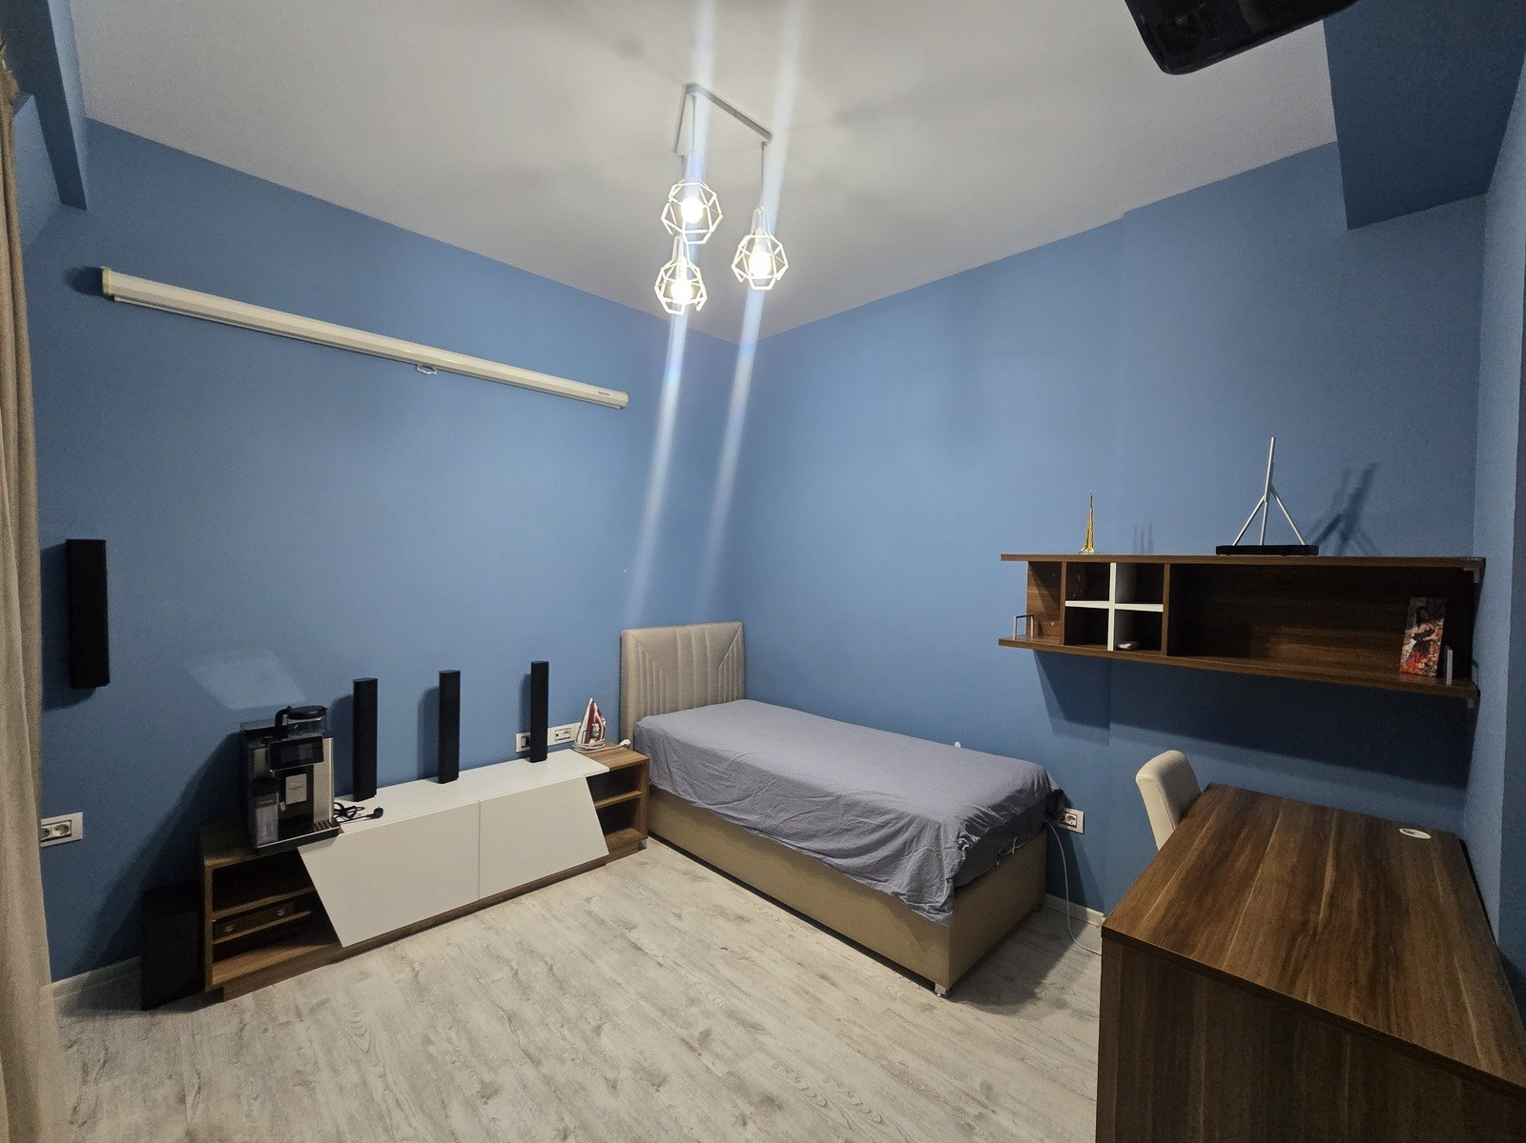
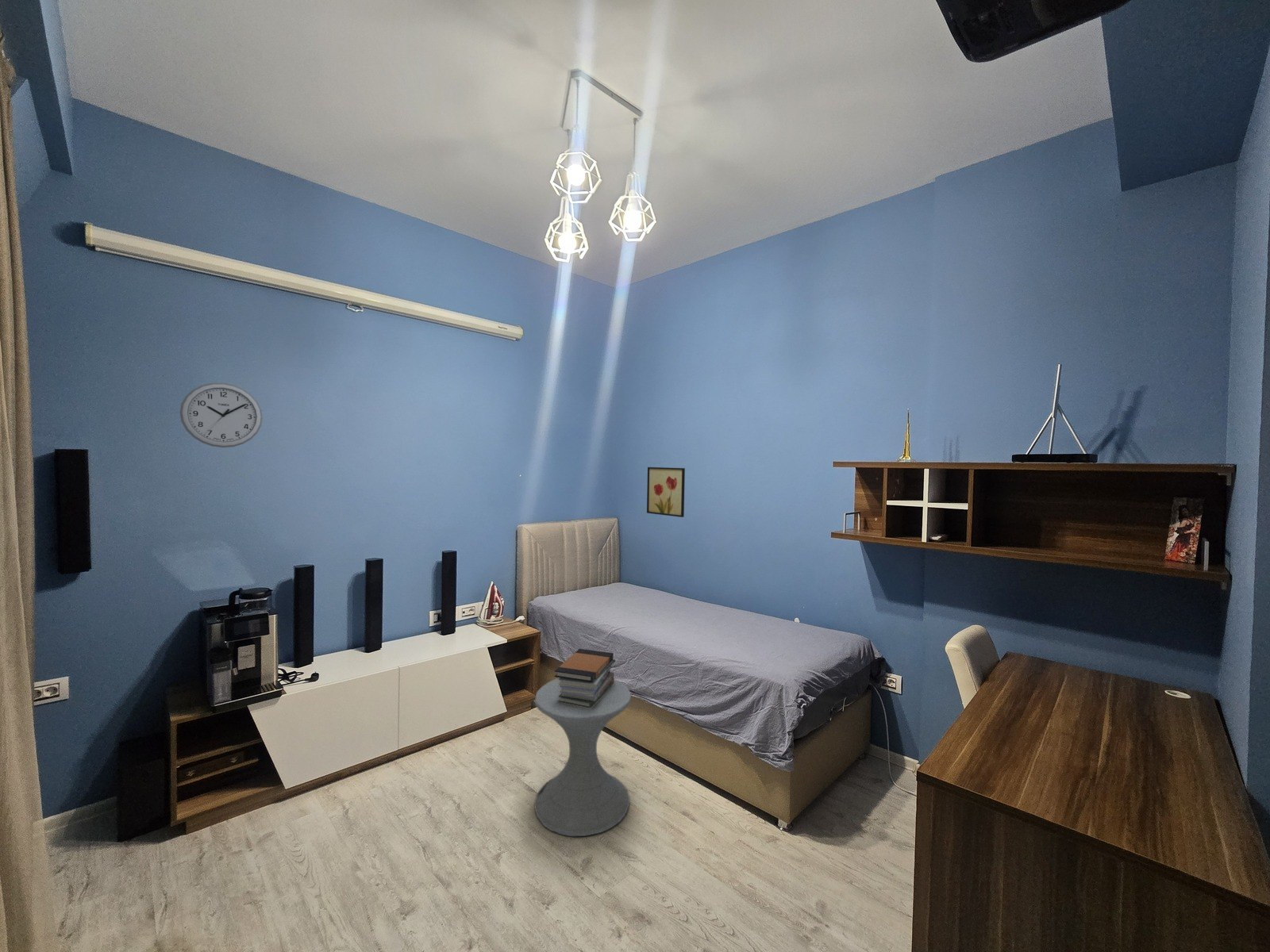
+ book stack (586, 677)
+ wall art (665, 491)
+ wall clock (223, 415)
+ side table (583, 748)
